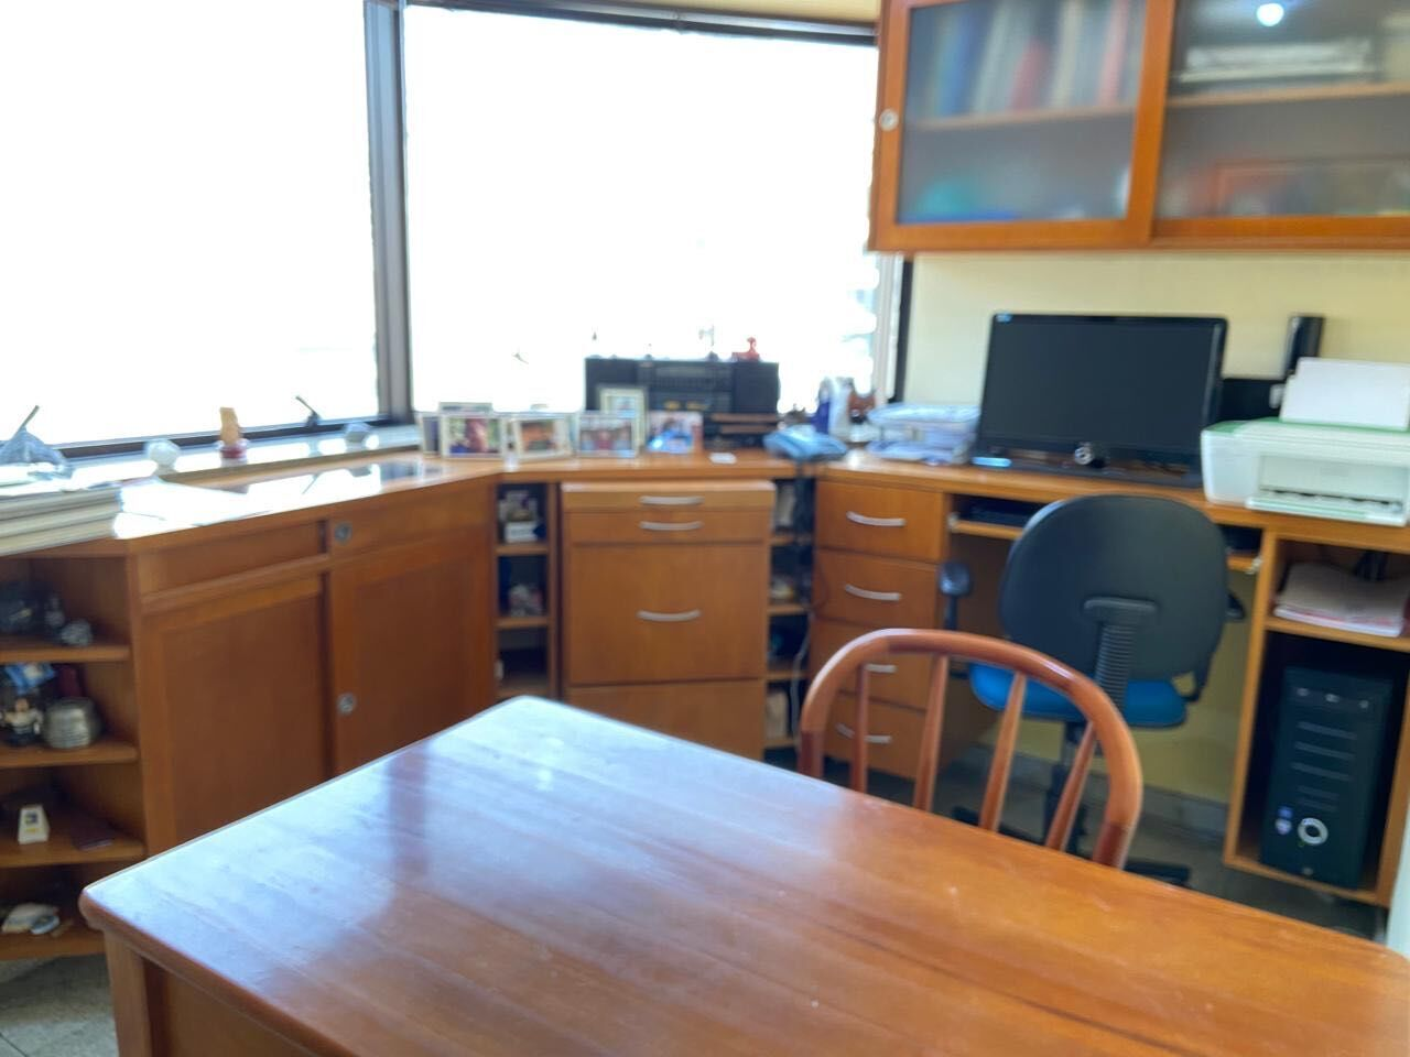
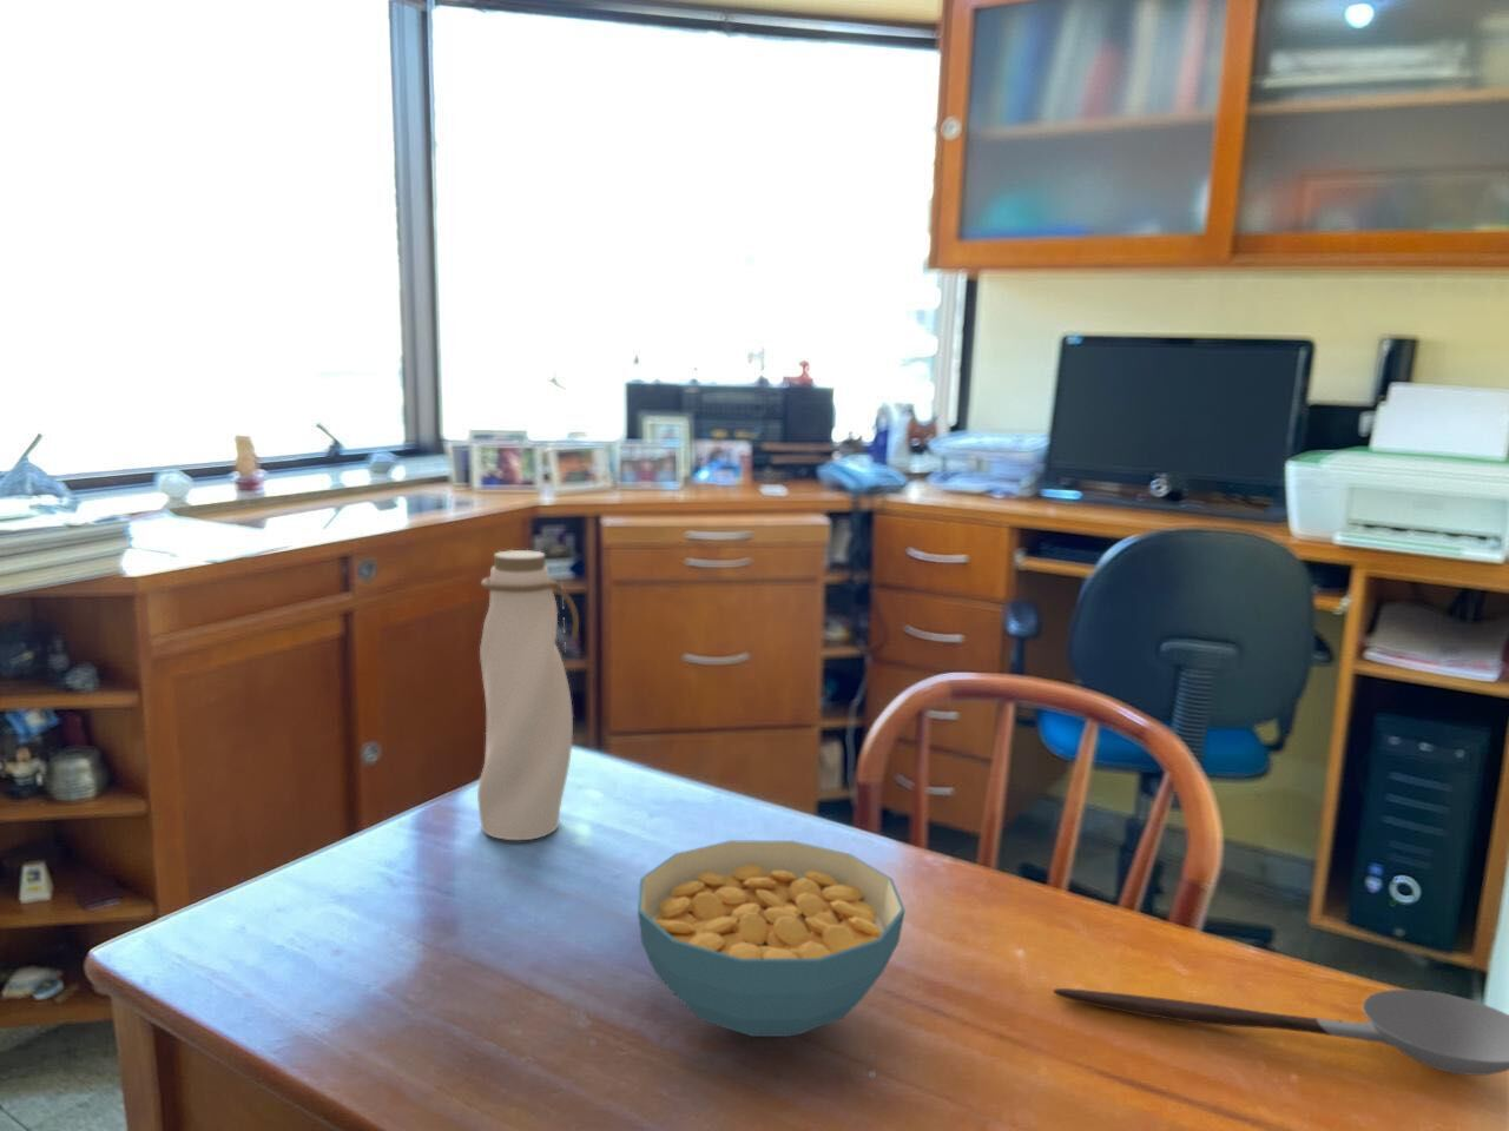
+ spoon (1281, 1015)
+ cereal bowl (768, 954)
+ water bottle (526, 691)
